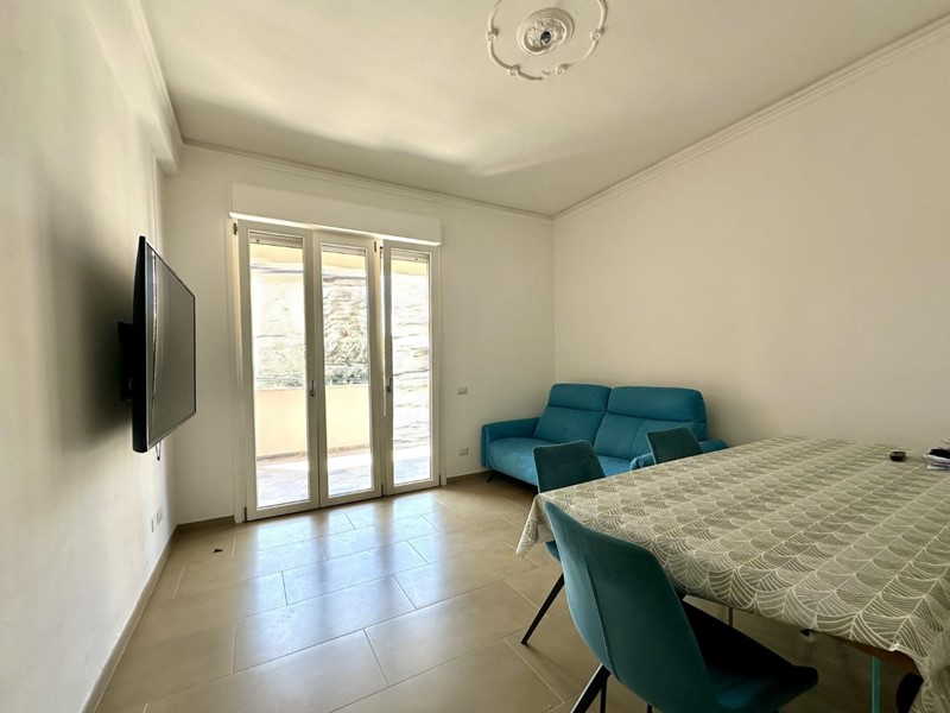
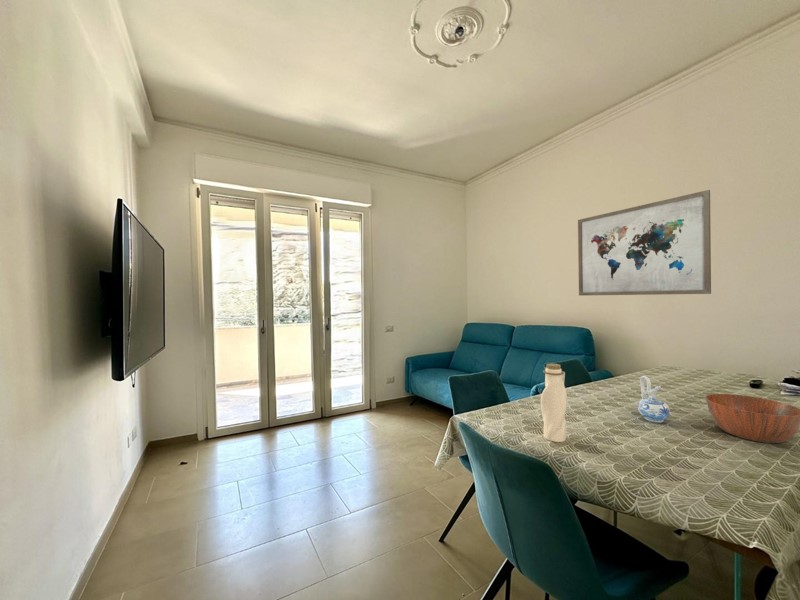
+ ceramic pitcher (653, 398)
+ water bottle (553, 400)
+ wall art (634, 251)
+ bowl (751, 419)
